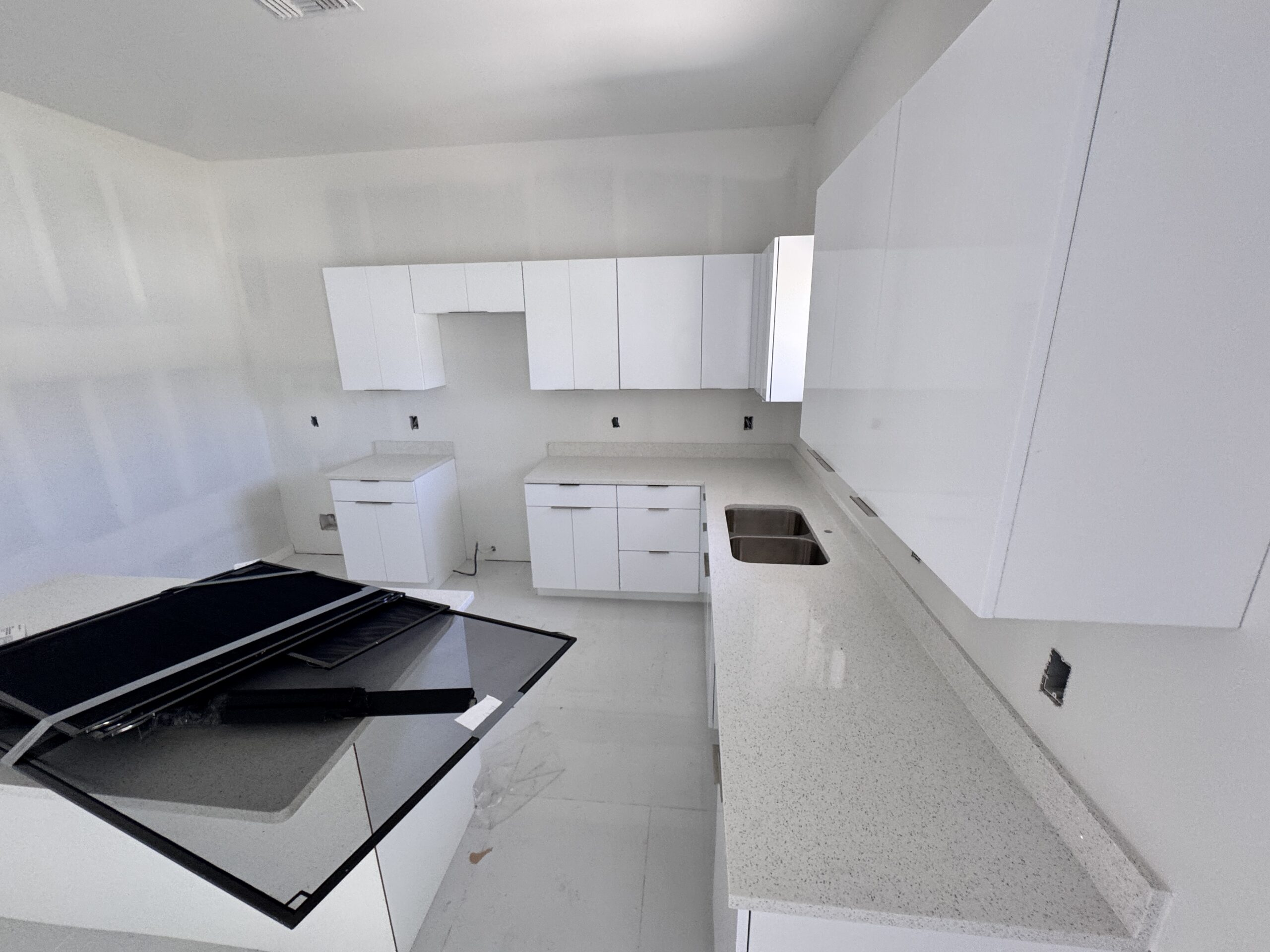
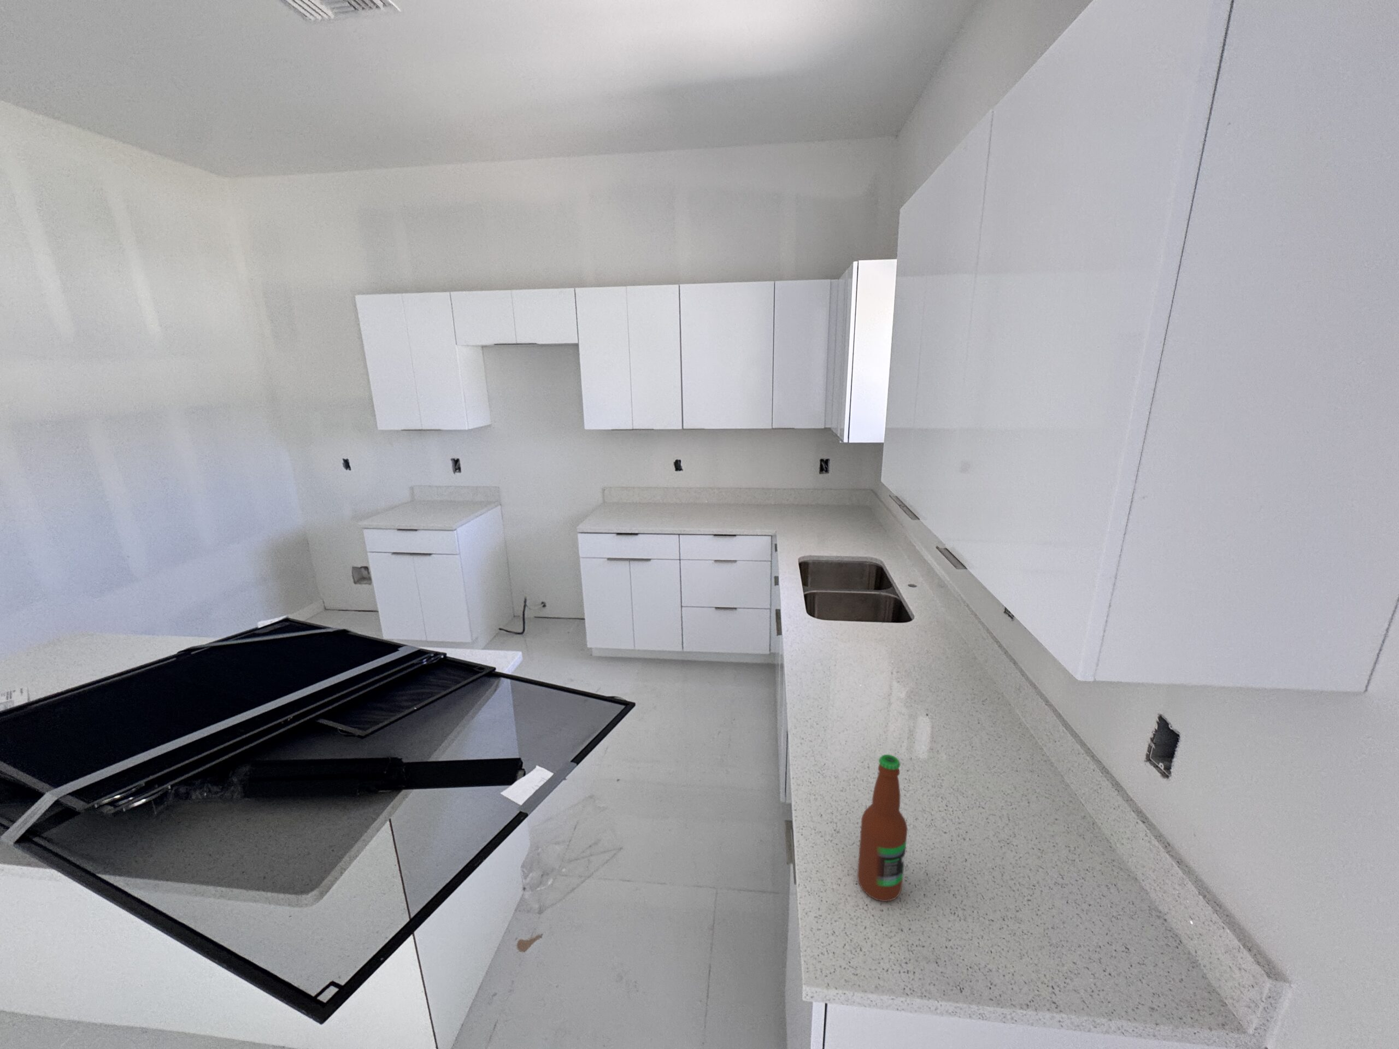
+ bottle (883, 824)
